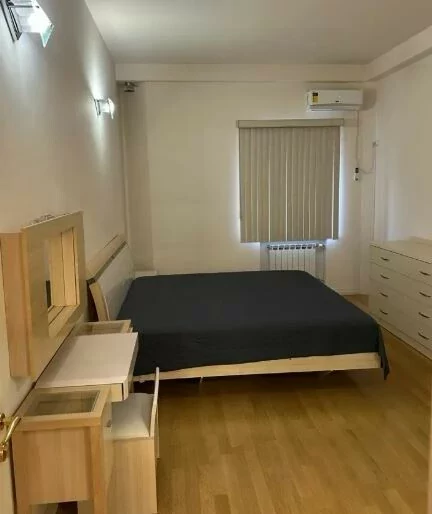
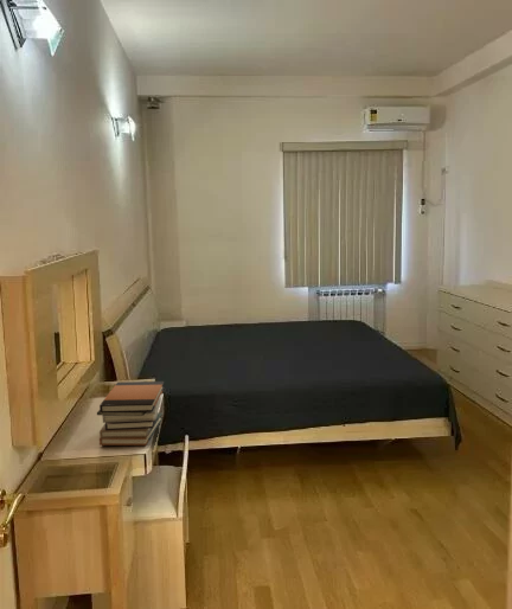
+ book stack (133, 411)
